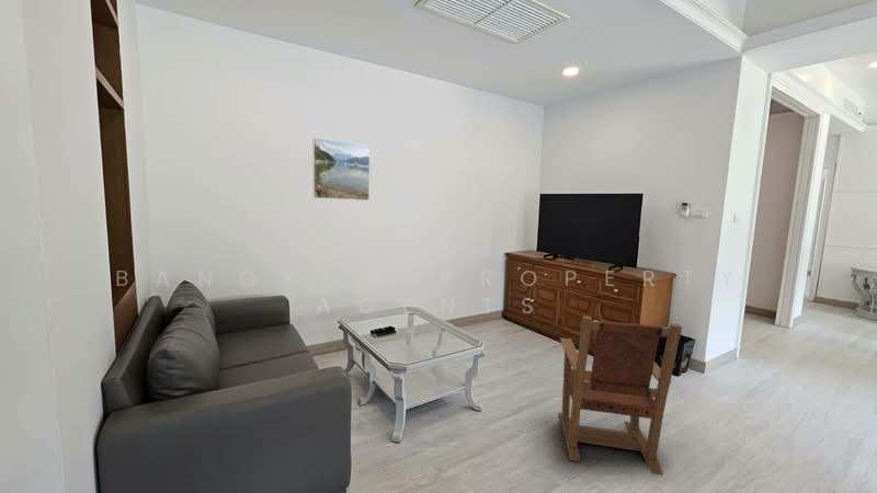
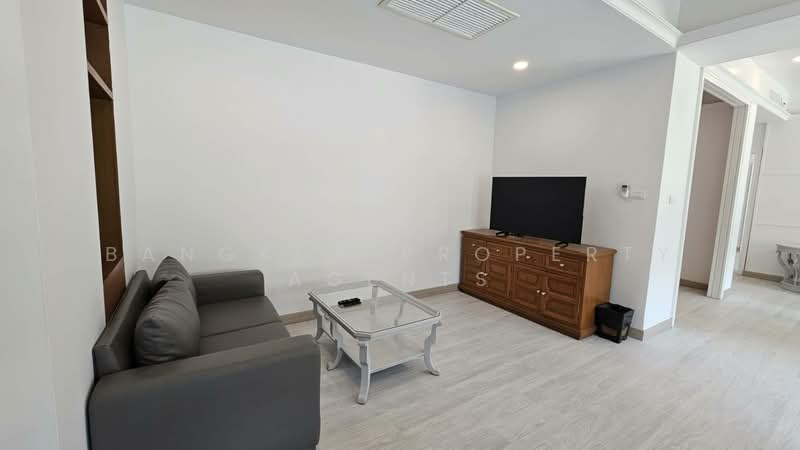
- armchair (611, 375)
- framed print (342, 171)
